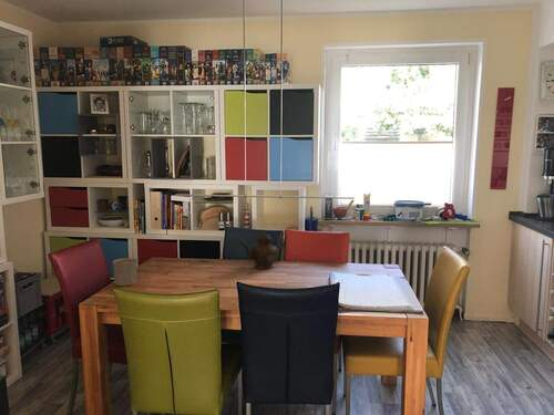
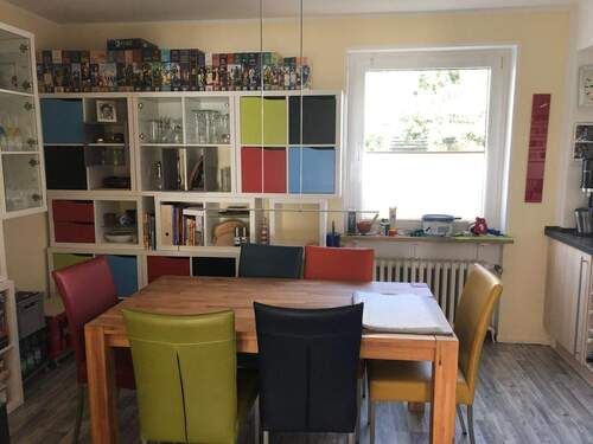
- cup (125, 271)
- teapot (261, 249)
